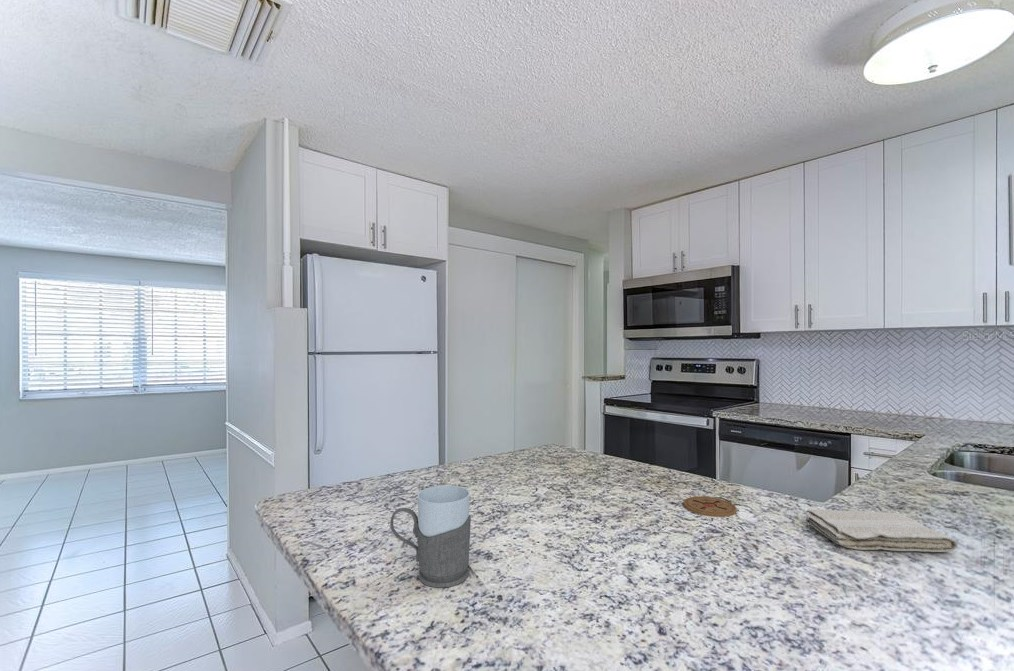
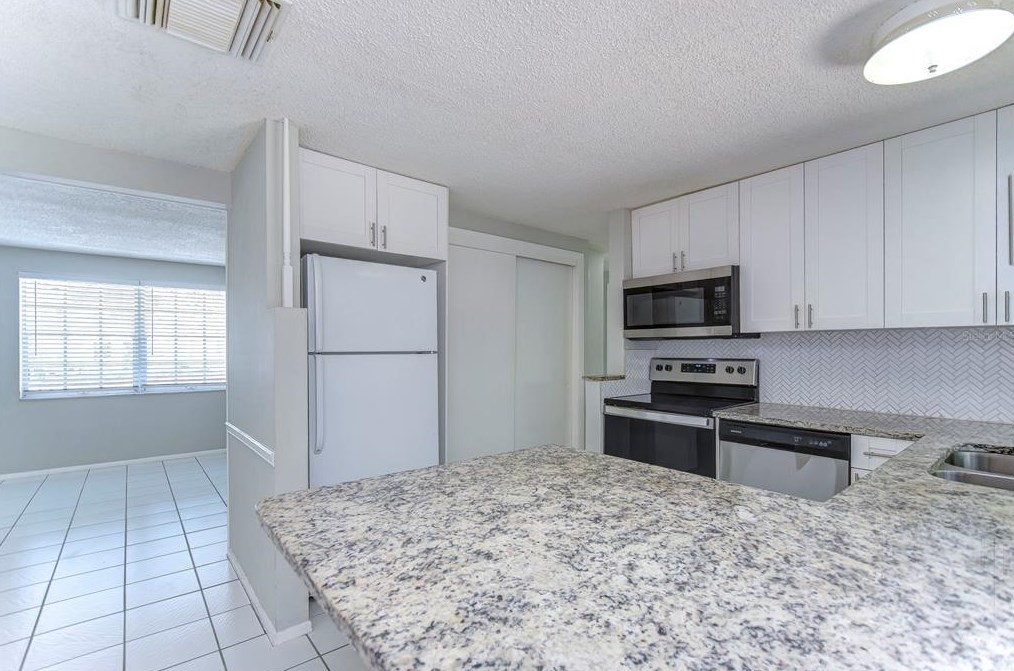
- mug (430, 533)
- coaster (709, 506)
- washcloth (873, 528)
